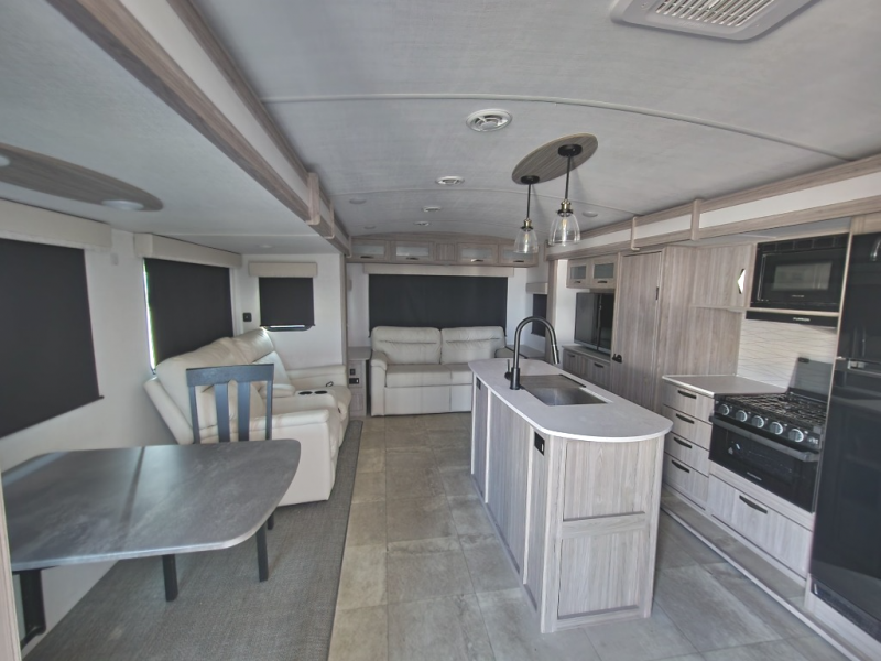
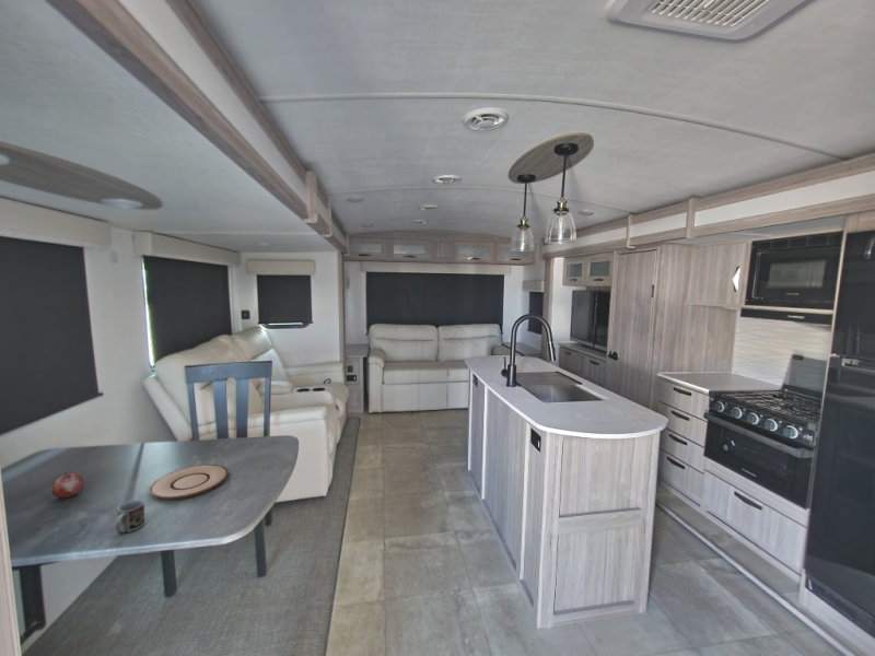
+ fruit (67, 482)
+ cup (128, 518)
+ plate (190, 481)
